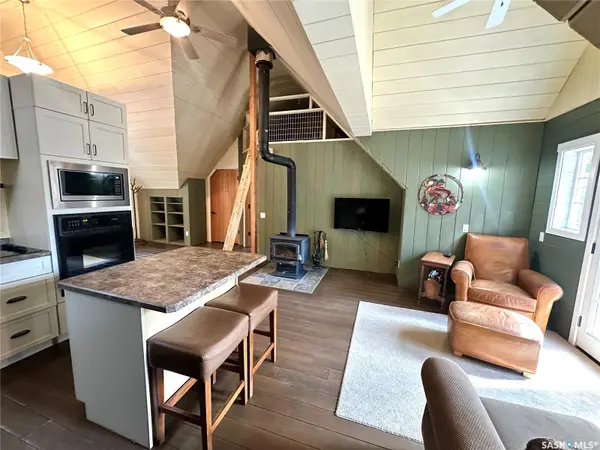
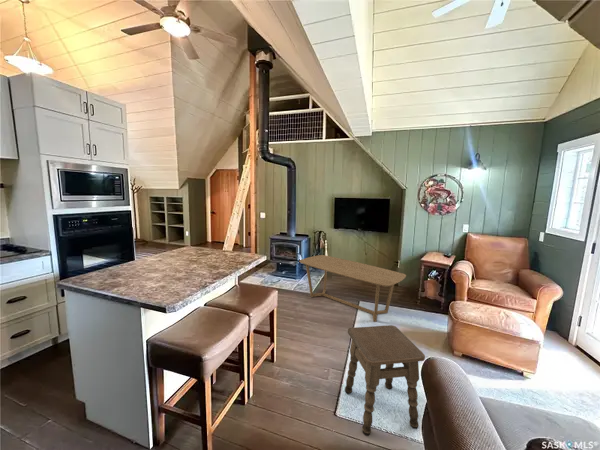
+ side table (380, 374)
+ coffee table (349, 277)
